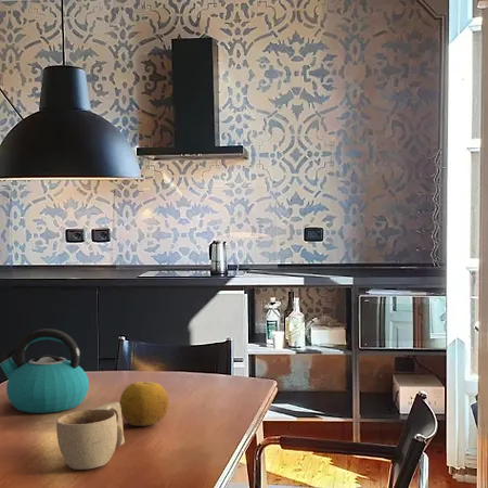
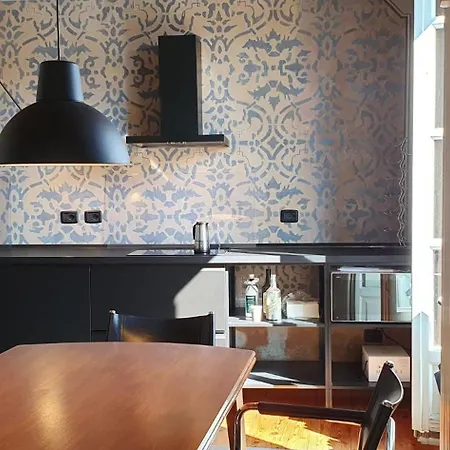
- kettle (41, 367)
- fruit (144, 402)
- cup (97, 435)
